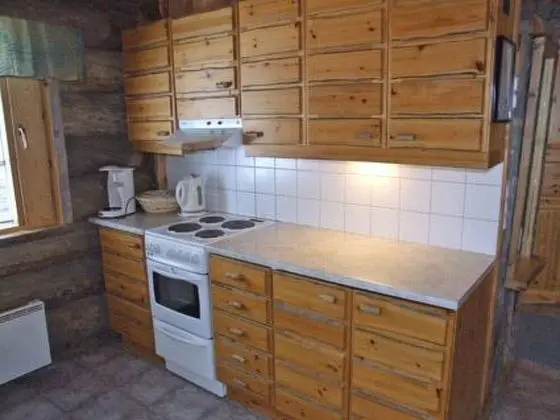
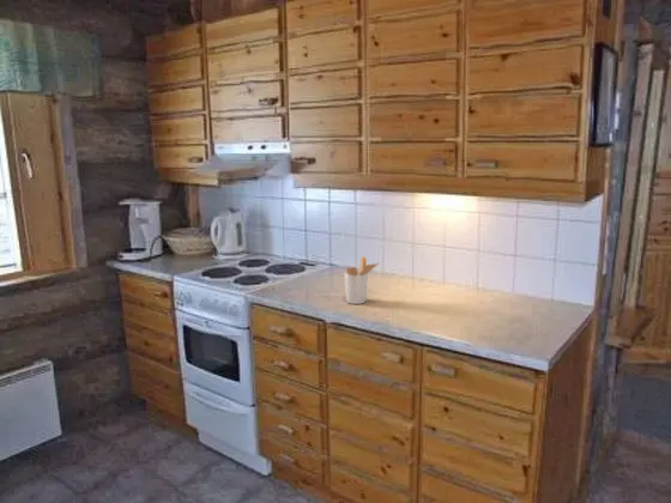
+ utensil holder (361, 280)
